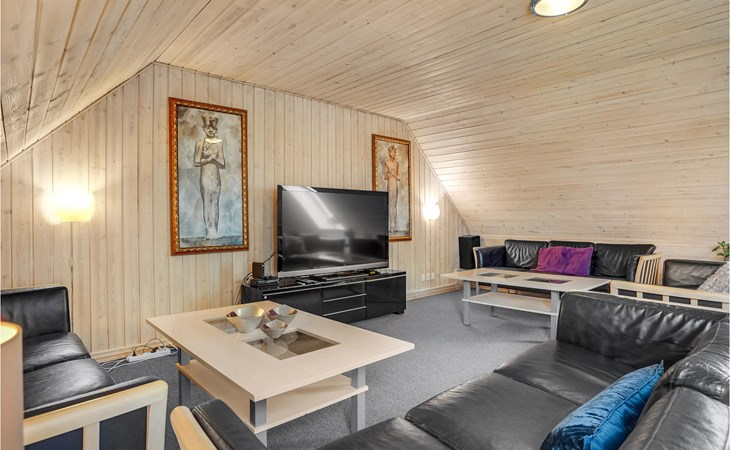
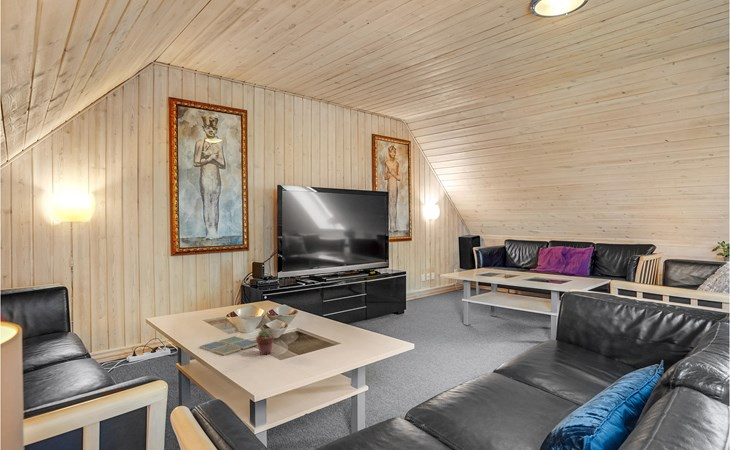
+ potted succulent (265, 340)
+ drink coaster (229, 345)
